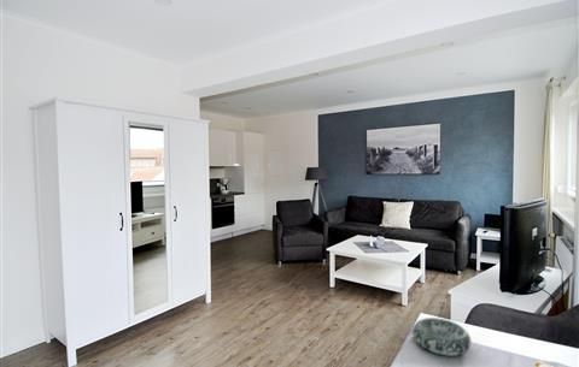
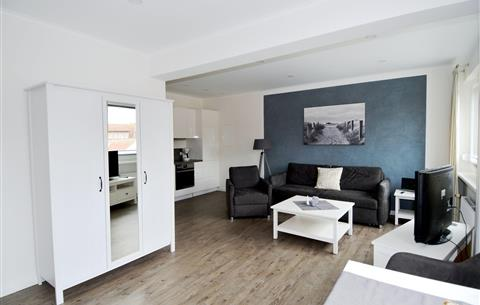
- decorative bowl (440, 336)
